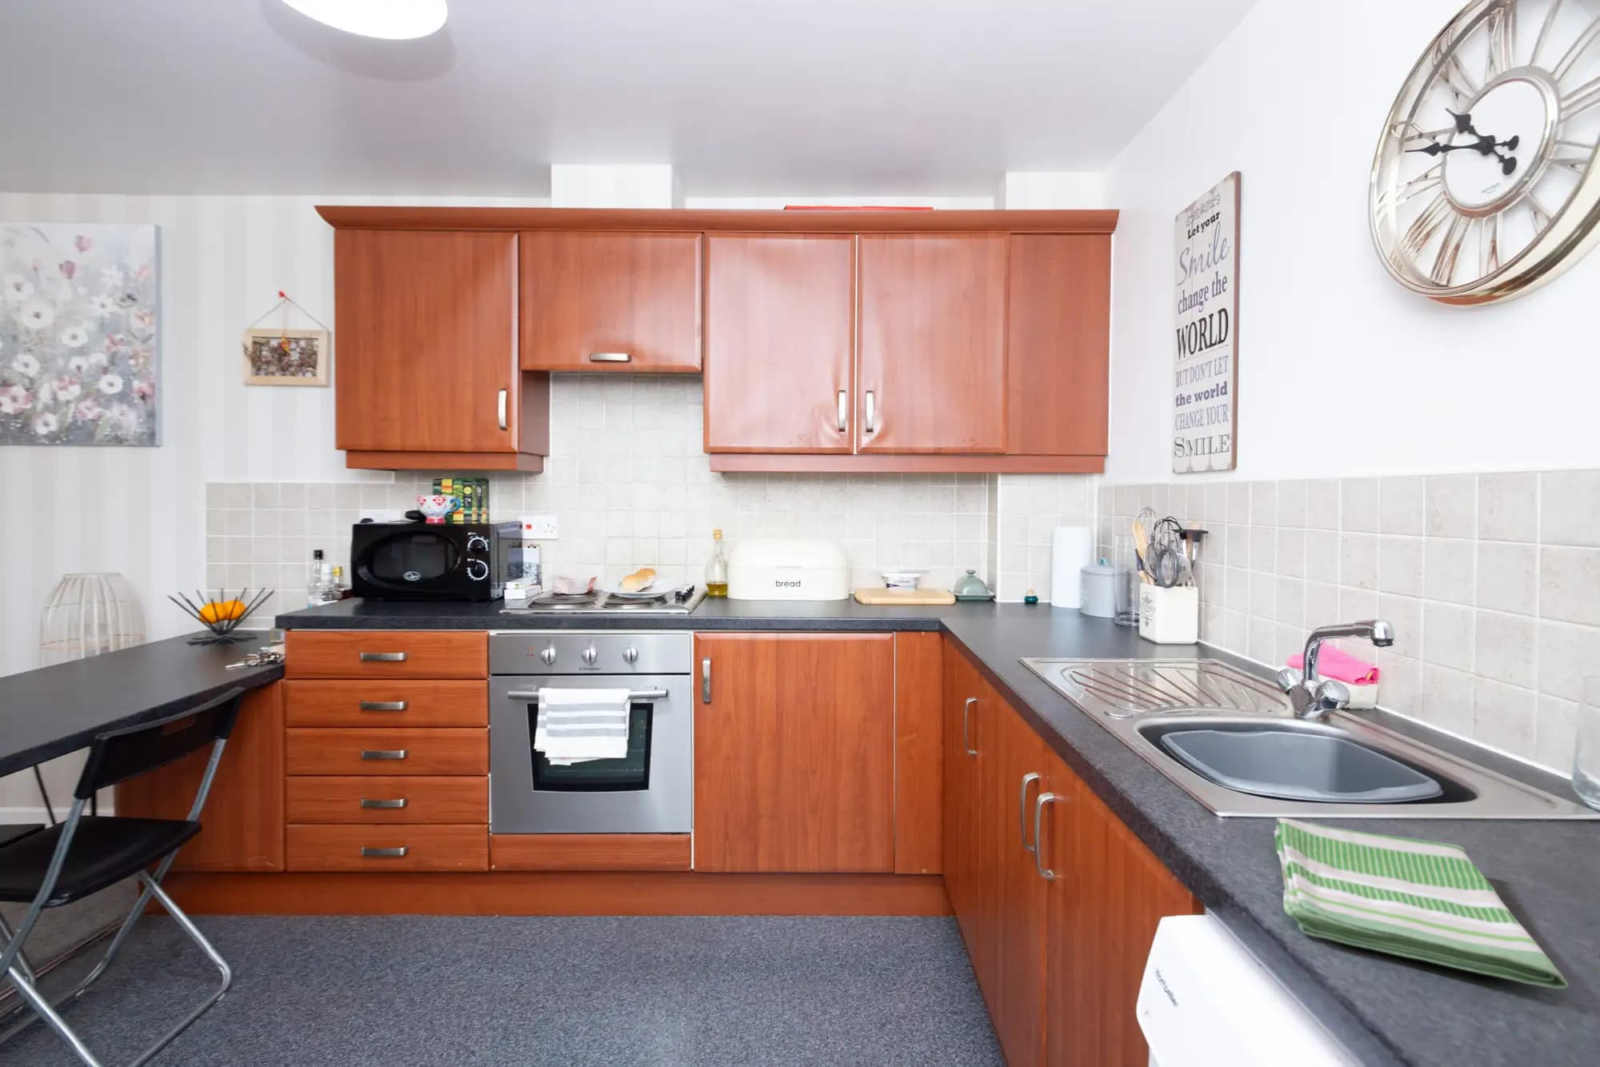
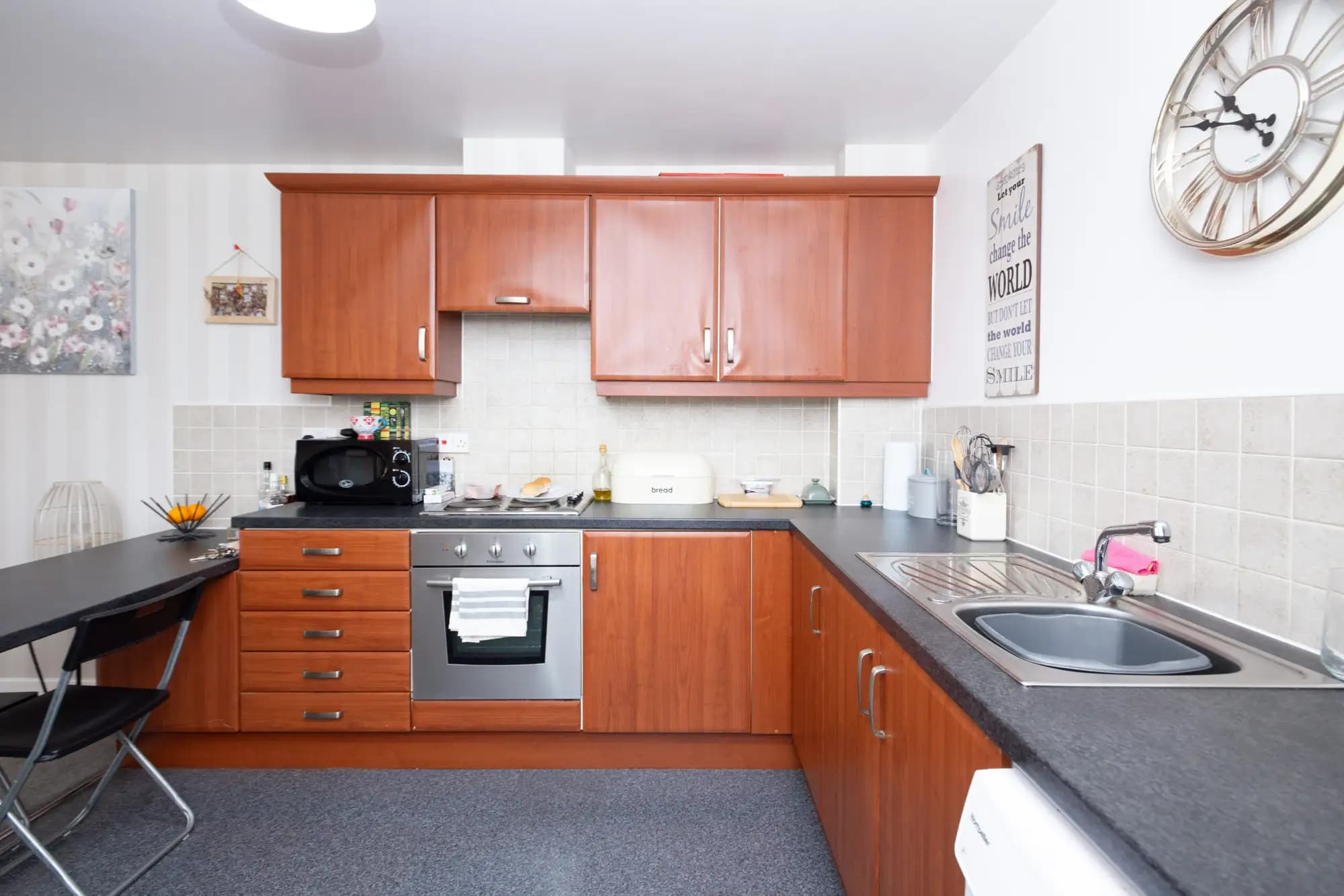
- dish towel (1387, 885)
